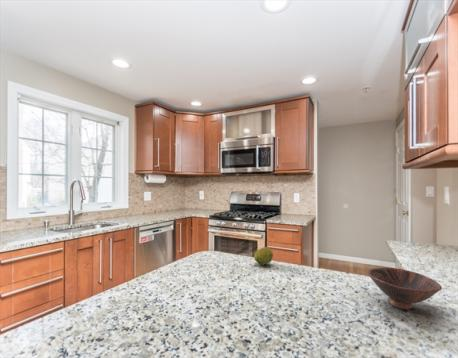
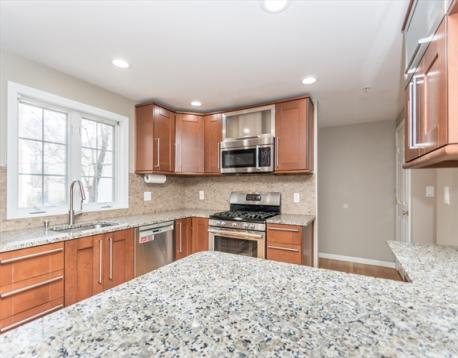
- fruit (263, 255)
- bowl (401, 290)
